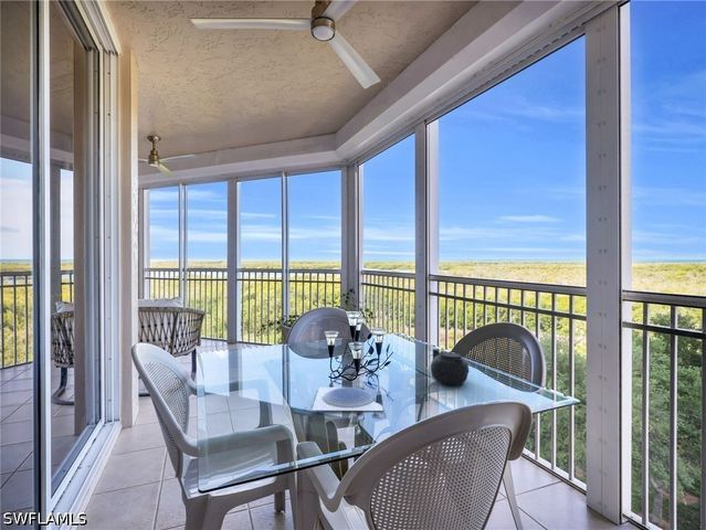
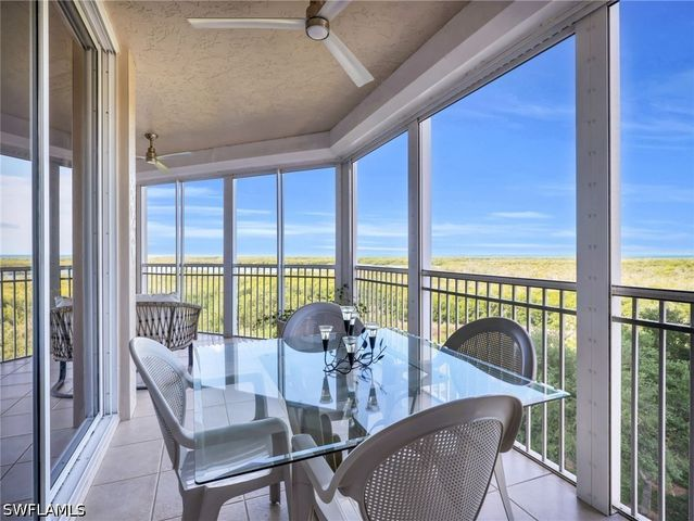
- teapot (446, 367)
- plate (348, 394)
